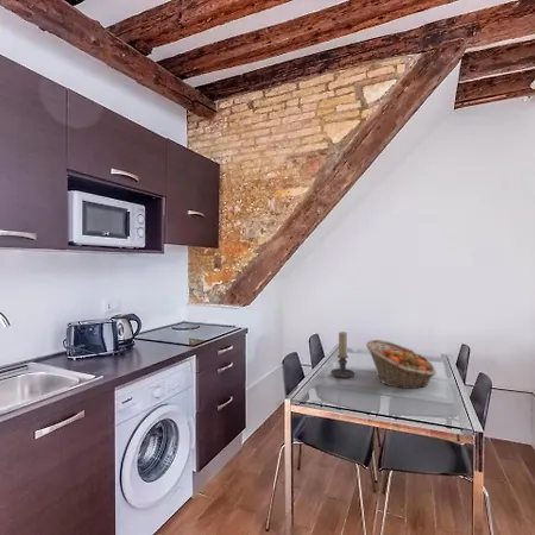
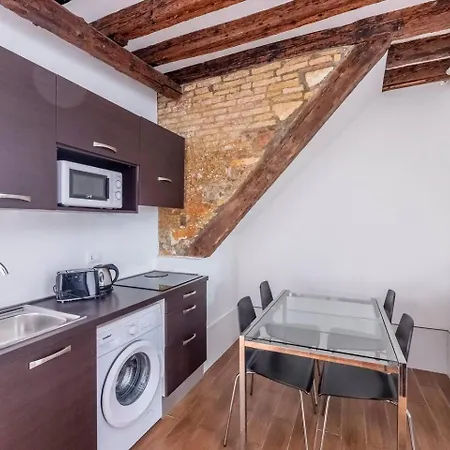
- candle holder (342, 352)
- fruit basket (399, 361)
